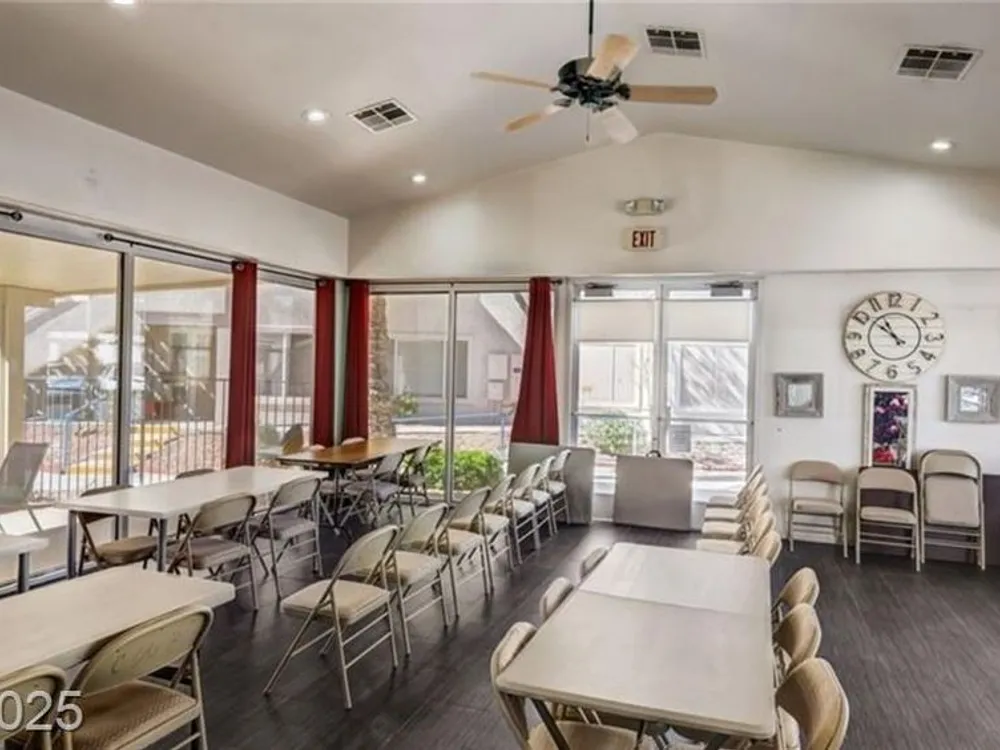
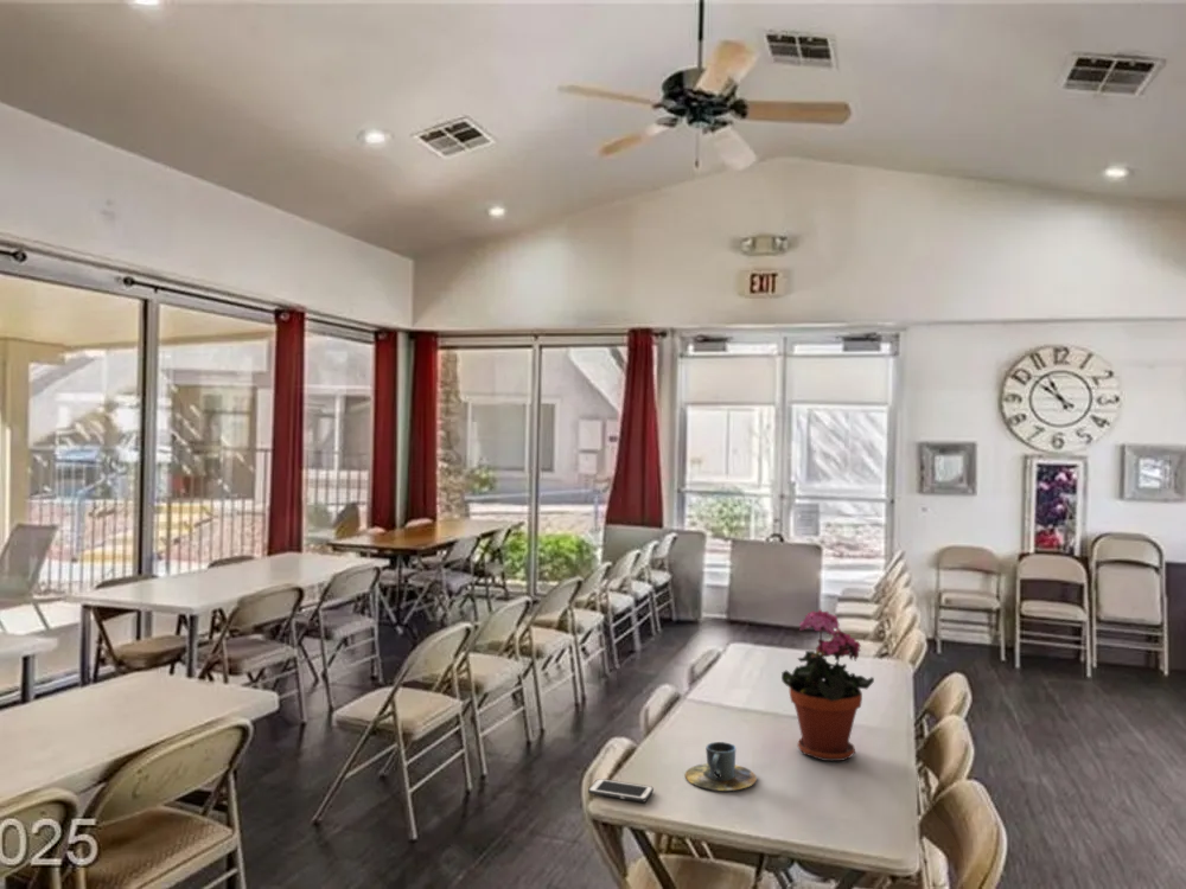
+ cell phone (620, 789)
+ cup (720, 761)
+ potted plant (827, 680)
